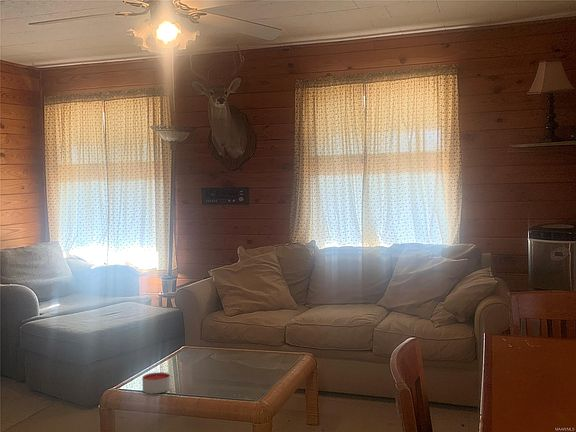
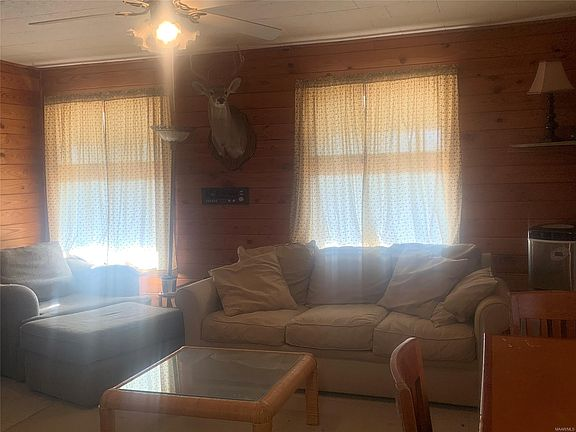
- candle (156, 382)
